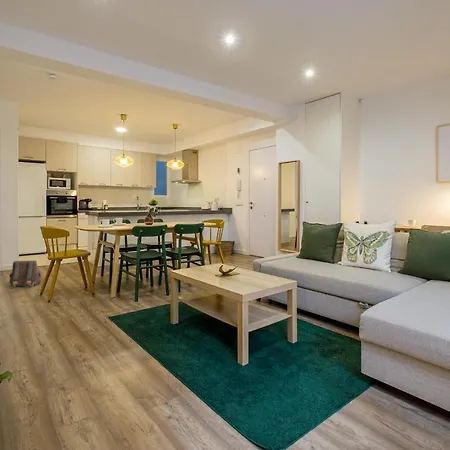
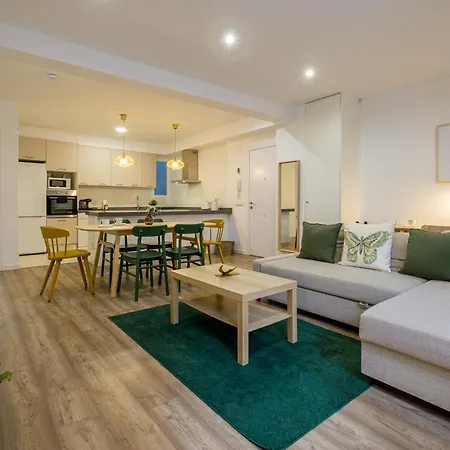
- satchel (25, 272)
